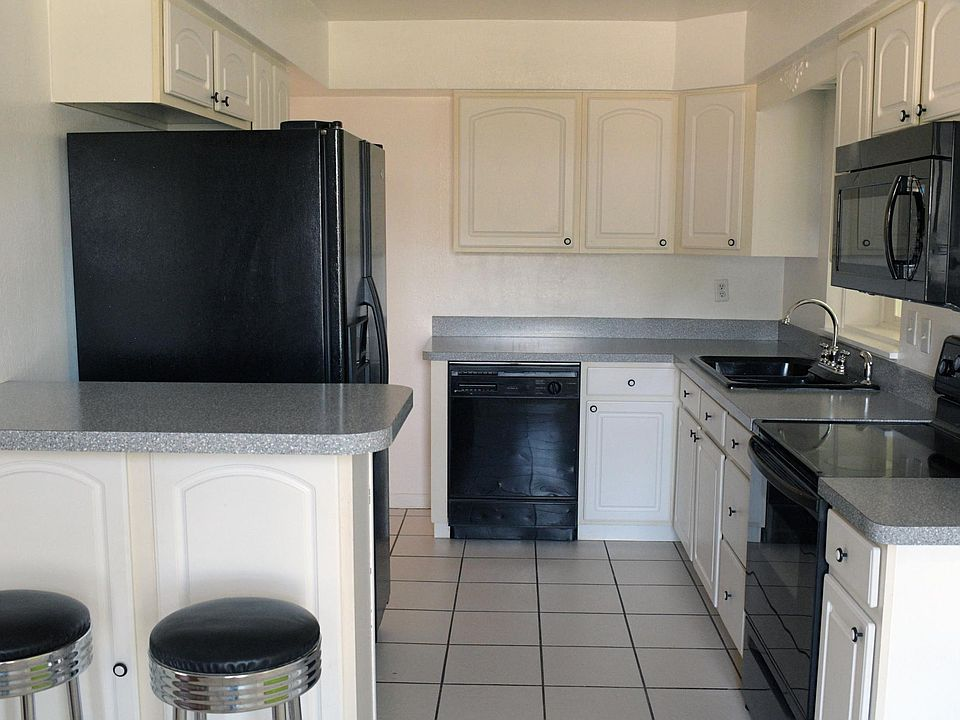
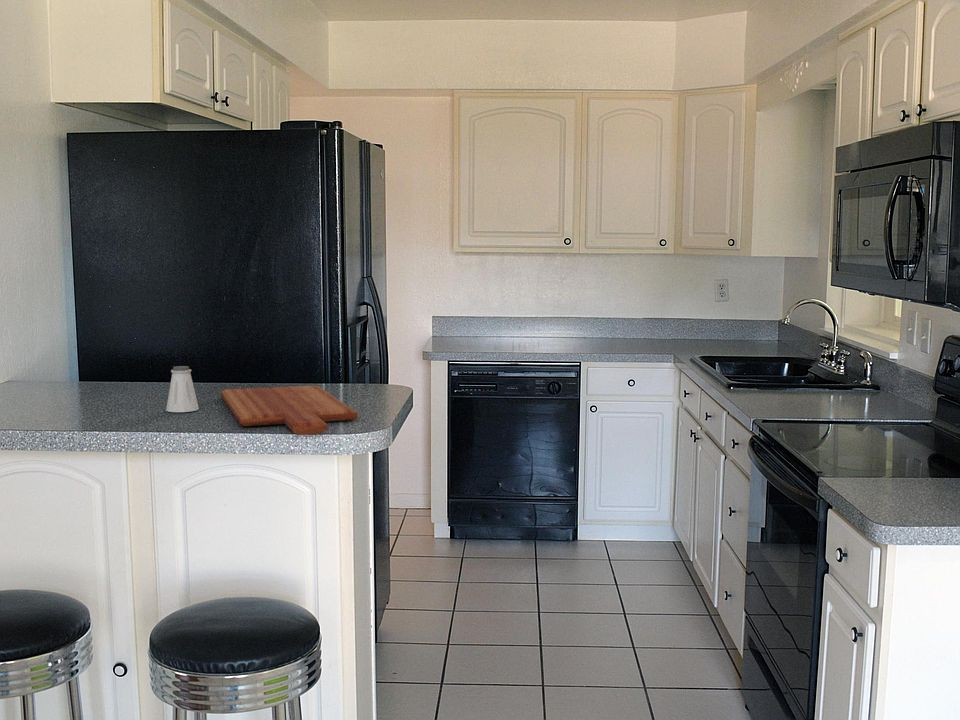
+ cutting board (285, 404)
+ saltshaker (181, 388)
